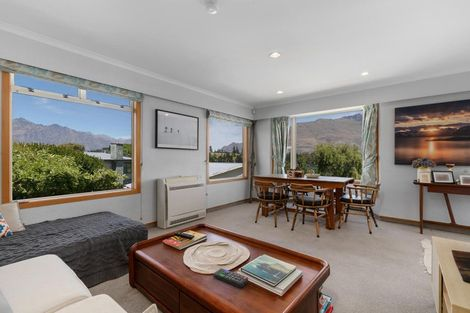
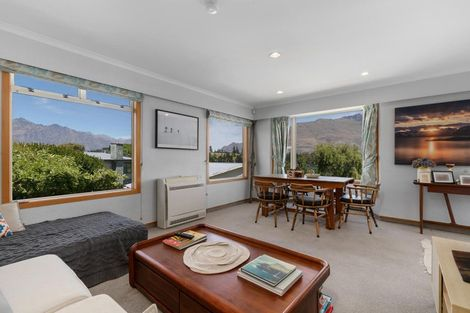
- remote control (230, 277)
